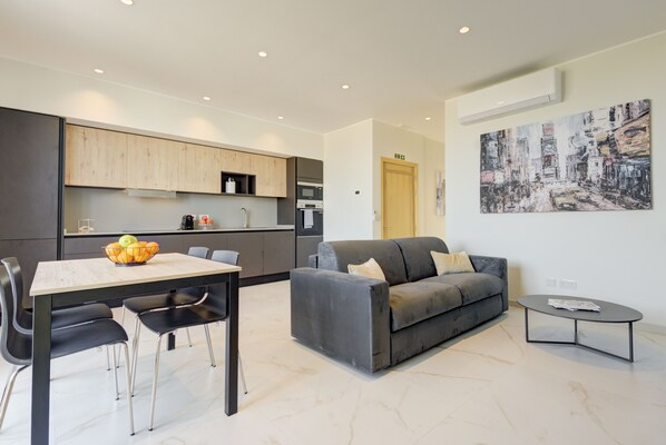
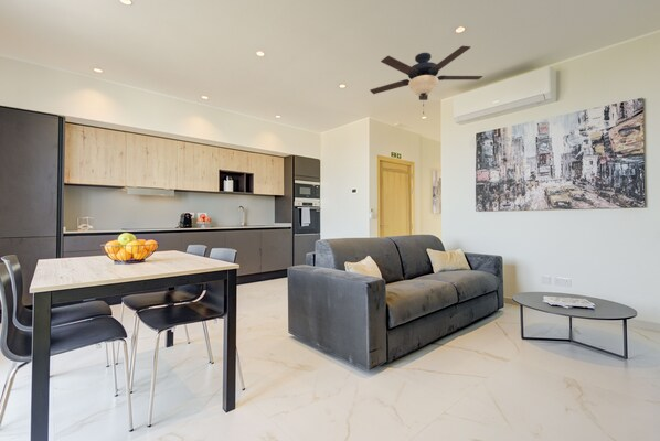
+ ceiling fan (423, 86)
